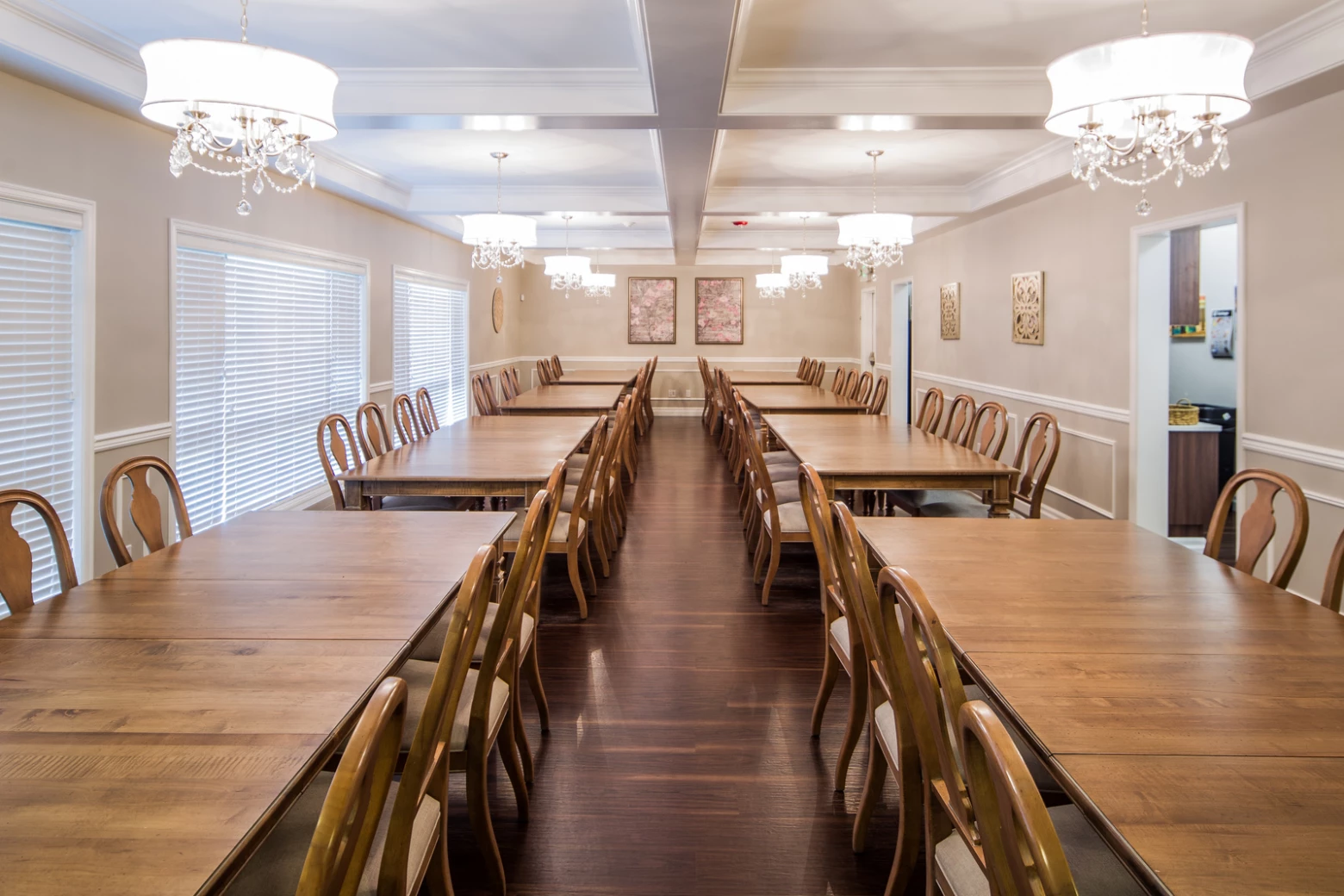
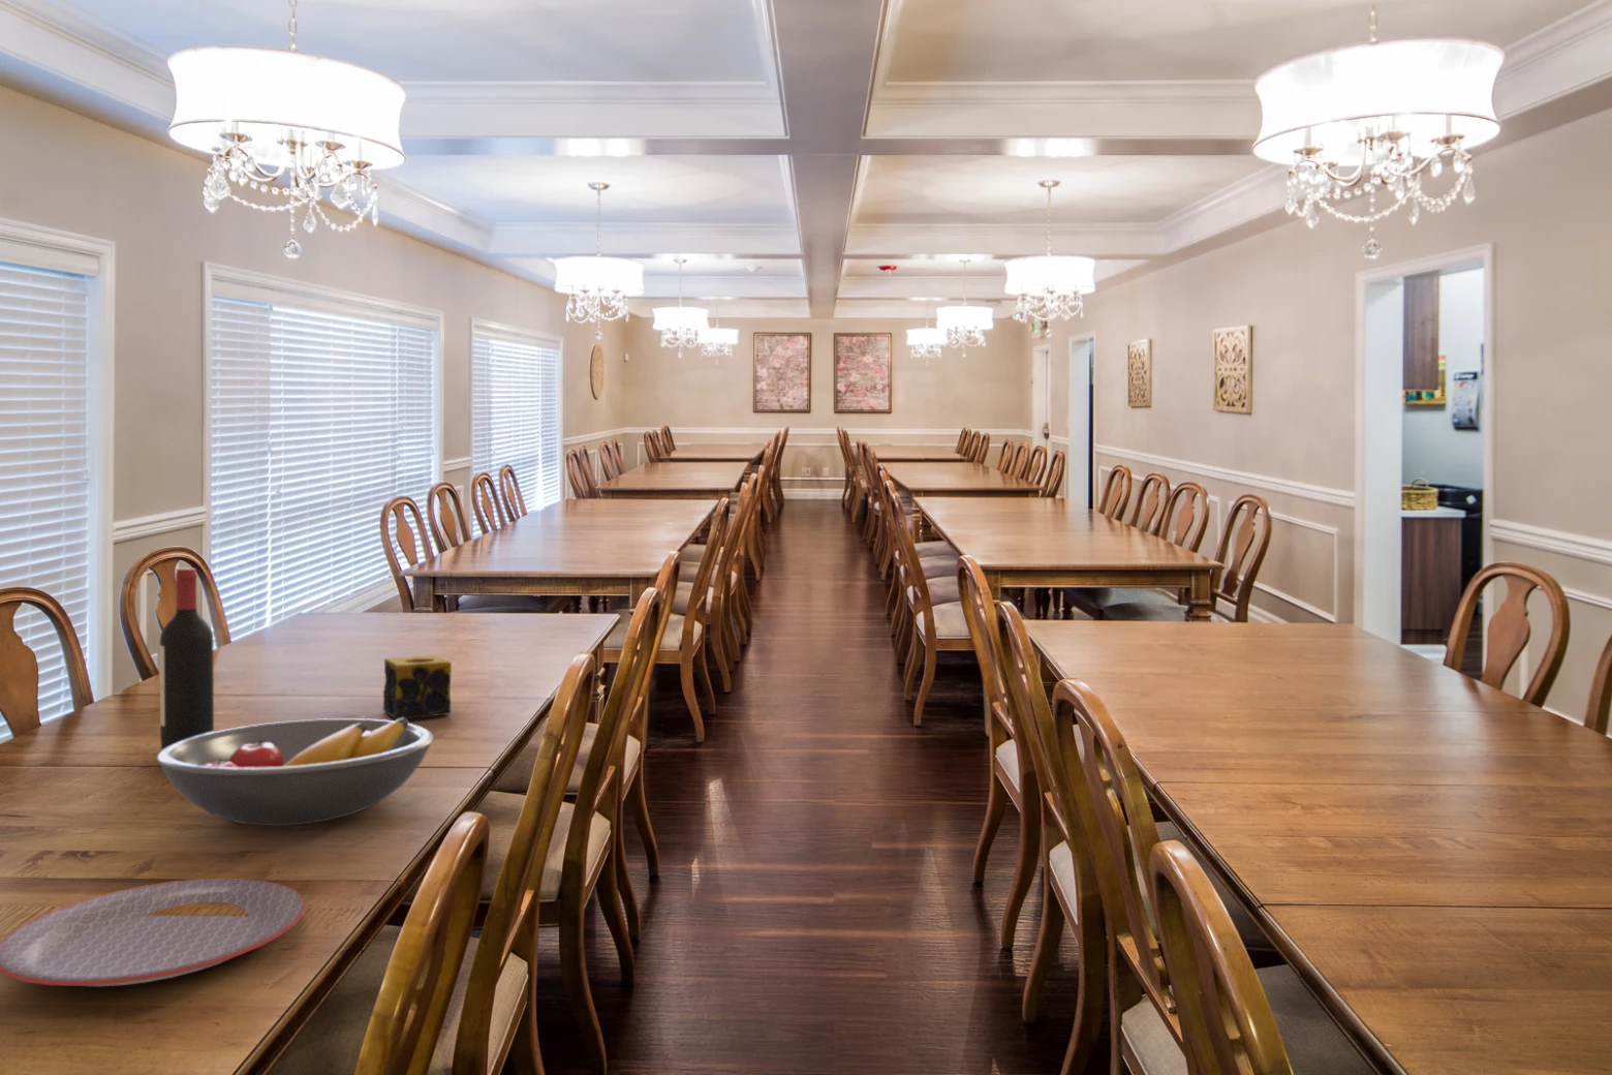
+ candle (416, 686)
+ wine bottle (186, 660)
+ plate (160, 933)
+ fruit bowl (302, 767)
